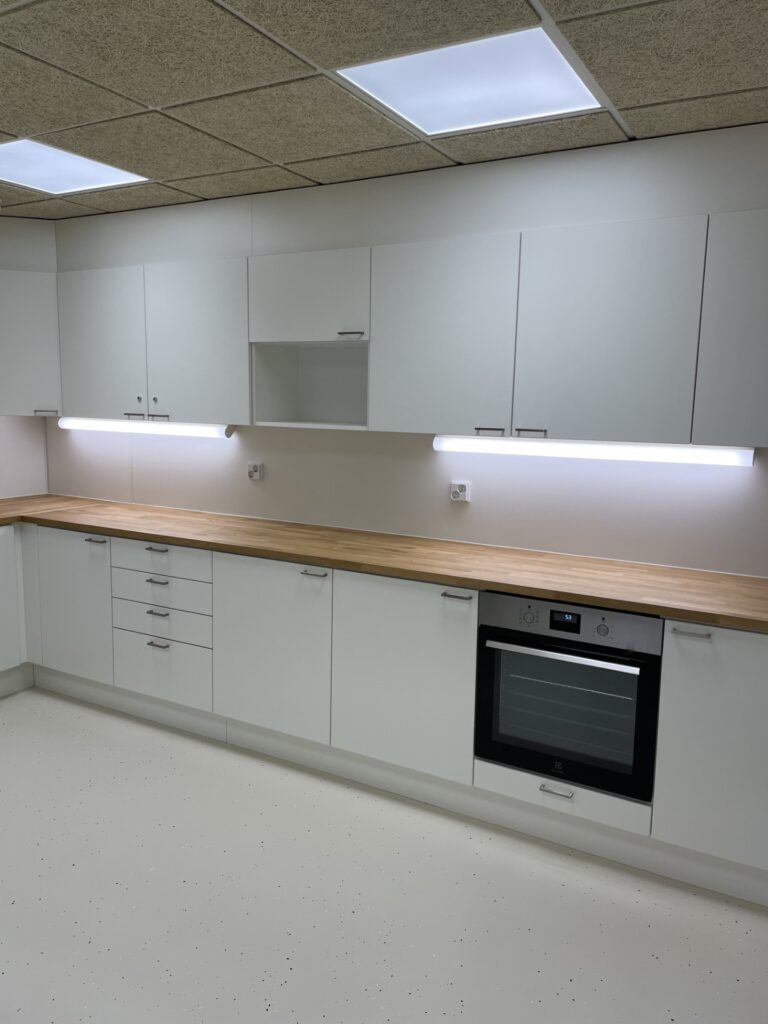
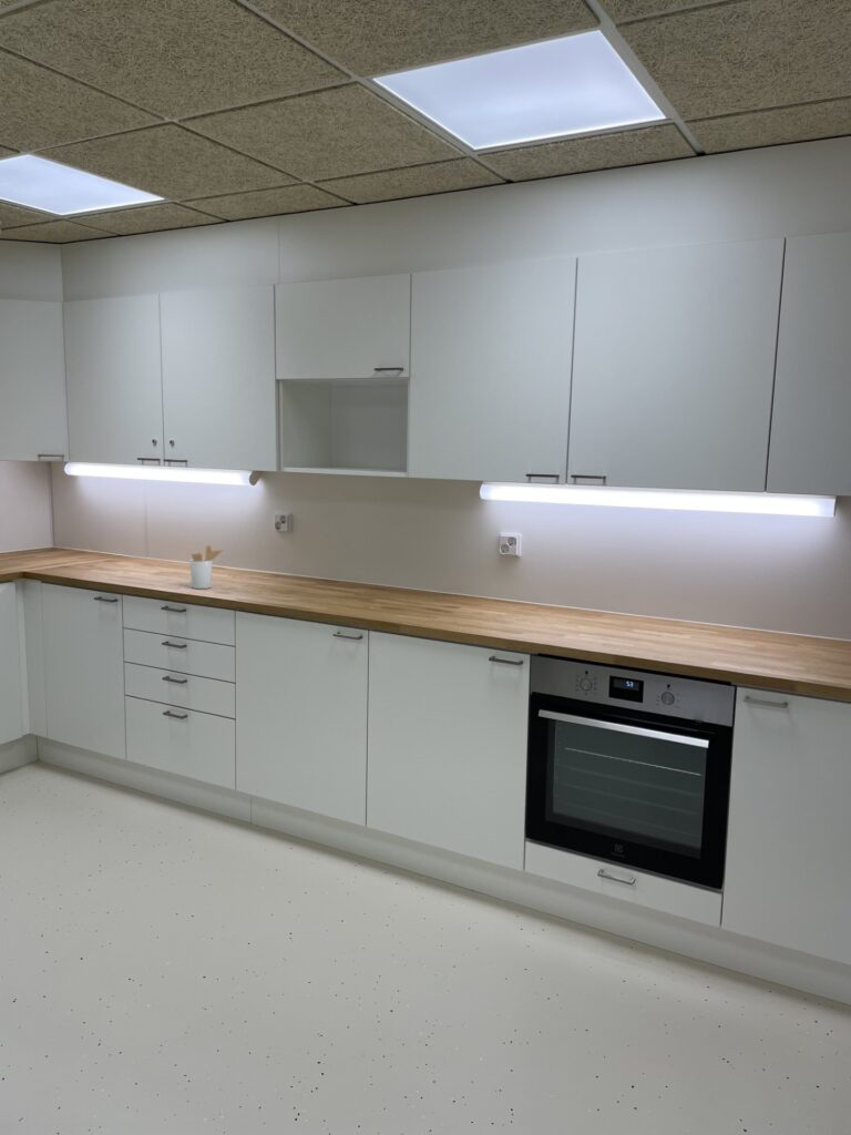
+ utensil holder (206, 566)
